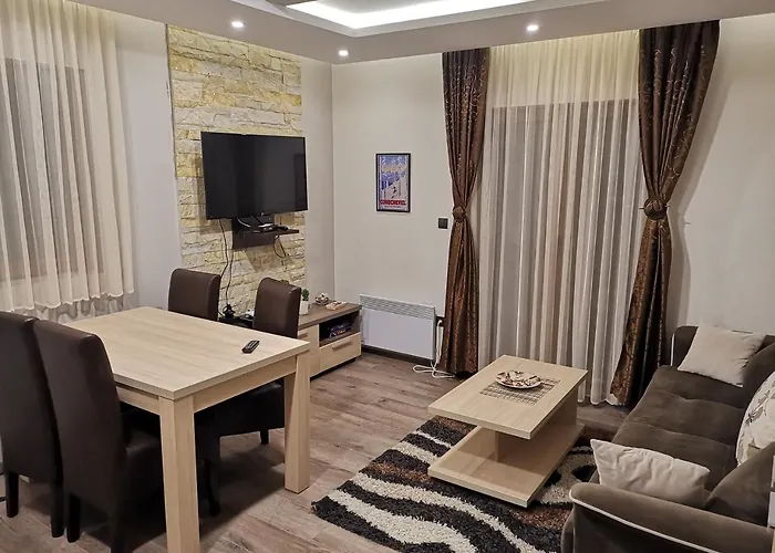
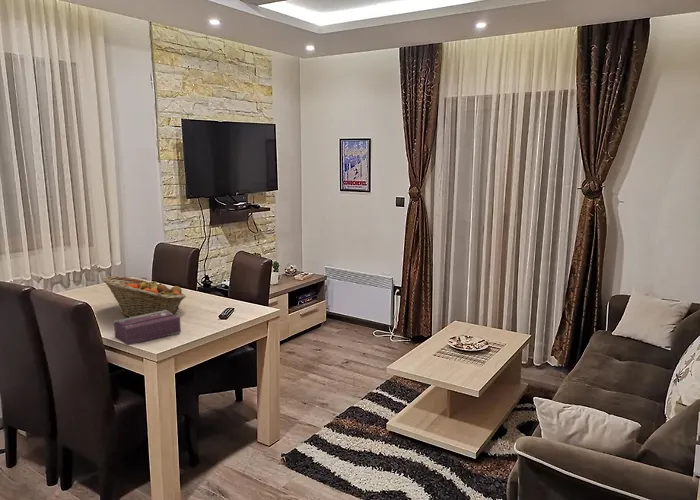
+ fruit basket (145, 293)
+ tissue box (147, 326)
